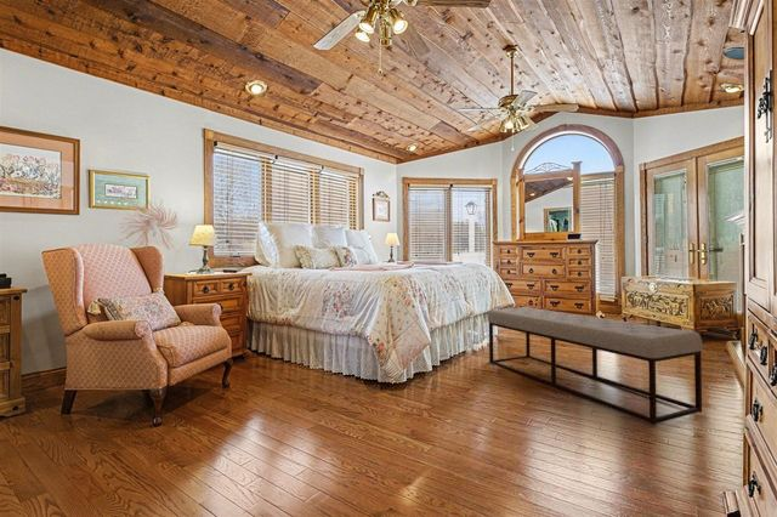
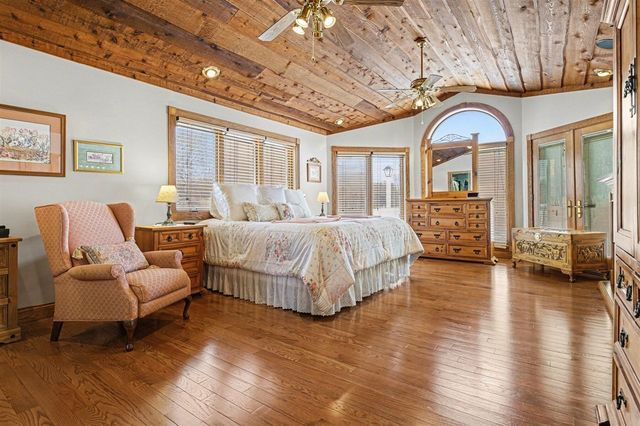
- wall sculpture (151, 226)
- bench (574, 343)
